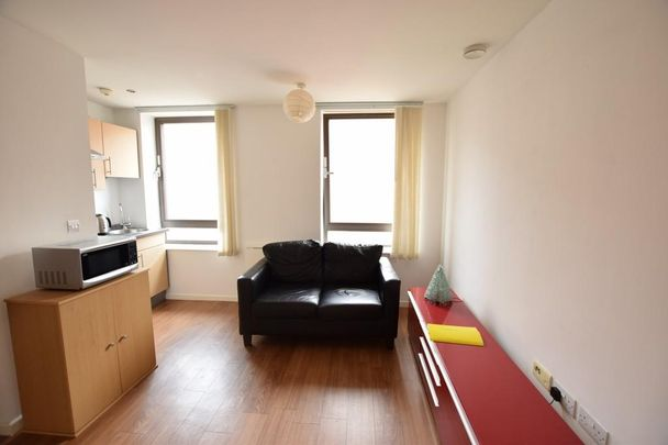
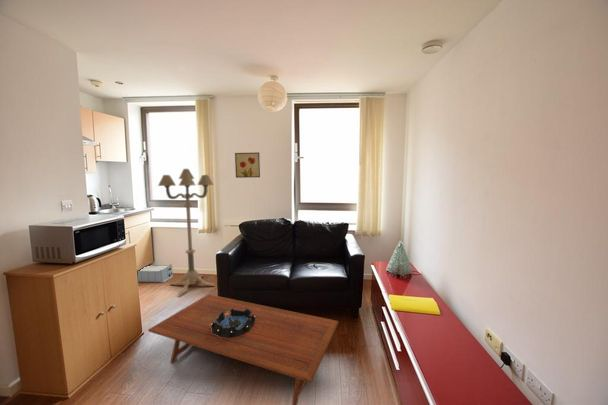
+ decorative bowl (233, 320)
+ storage bin (151, 272)
+ floor lamp (189, 228)
+ wall art (247, 165)
+ coffee table (245, 342)
